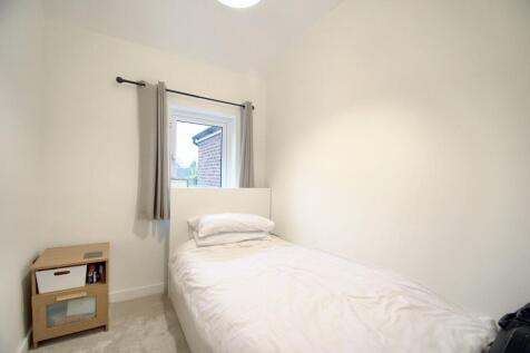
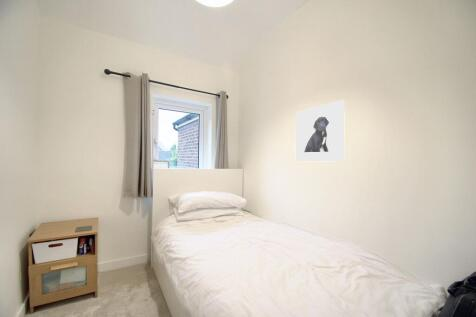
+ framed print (317, 134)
